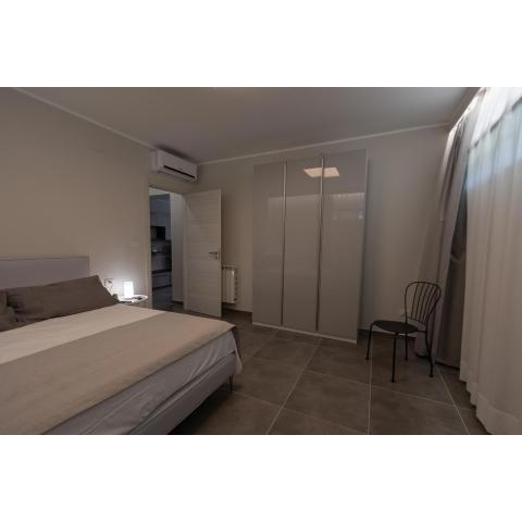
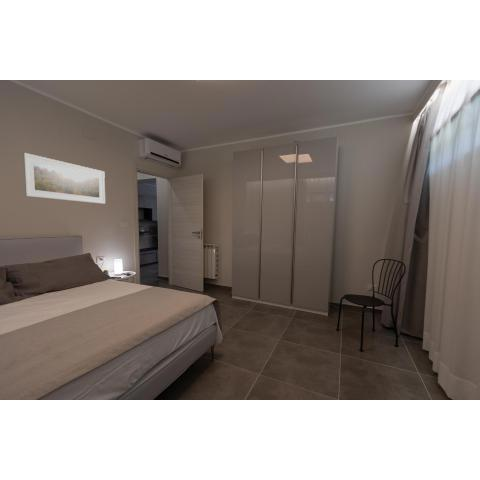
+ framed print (70, 182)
